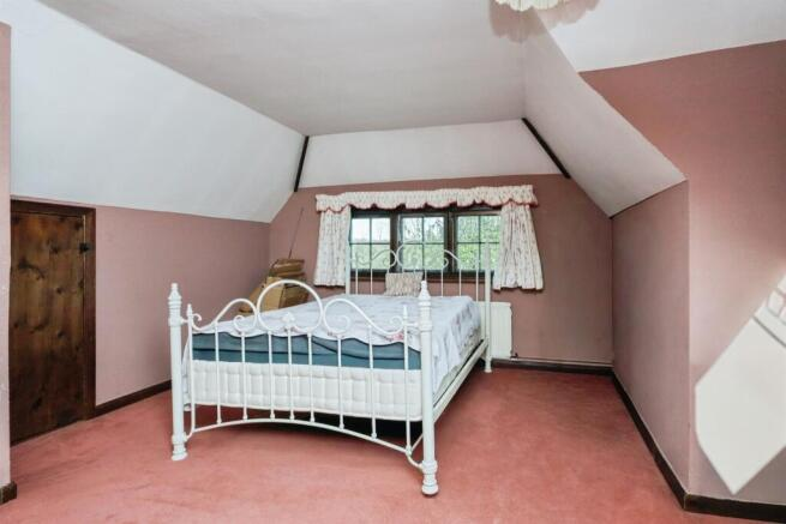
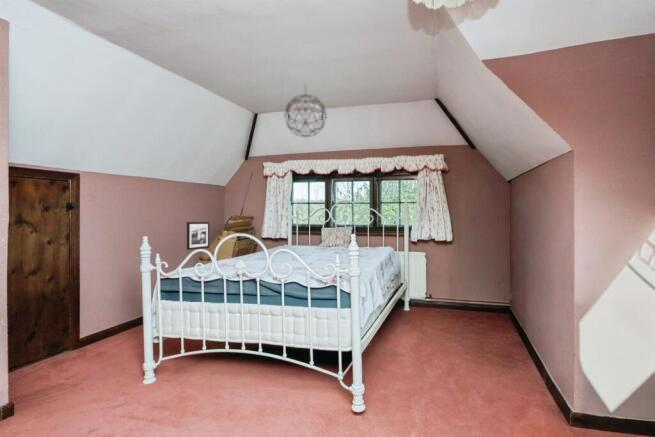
+ pendant light (305, 110)
+ picture frame (198, 235)
